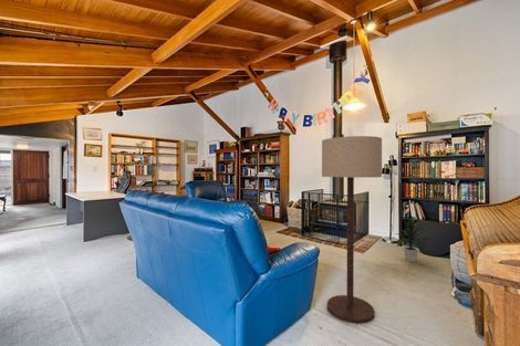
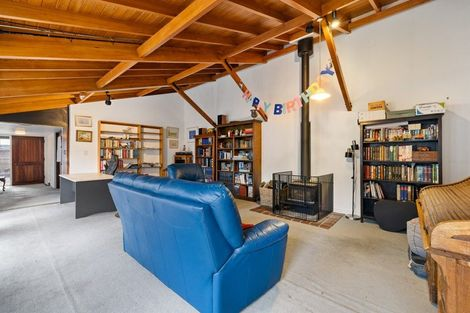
- floor lamp (350, 224)
- indoor plant (410, 238)
